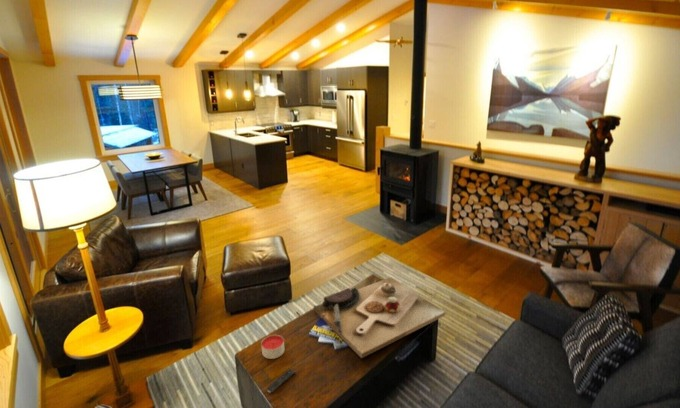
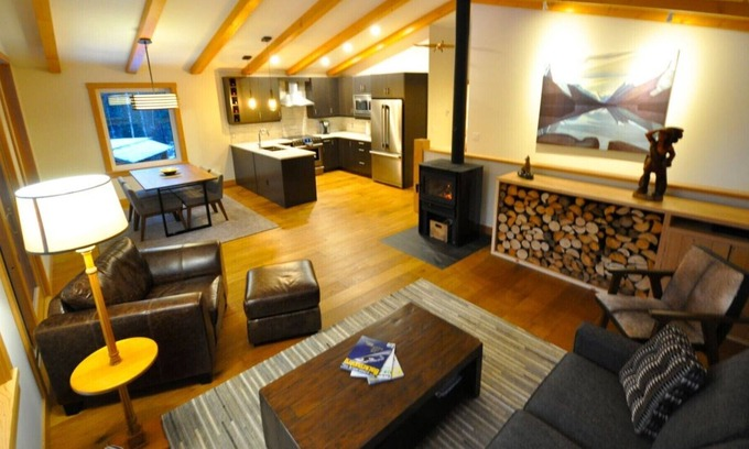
- decorative tray (378, 303)
- remote control (281, 380)
- candle (273, 346)
